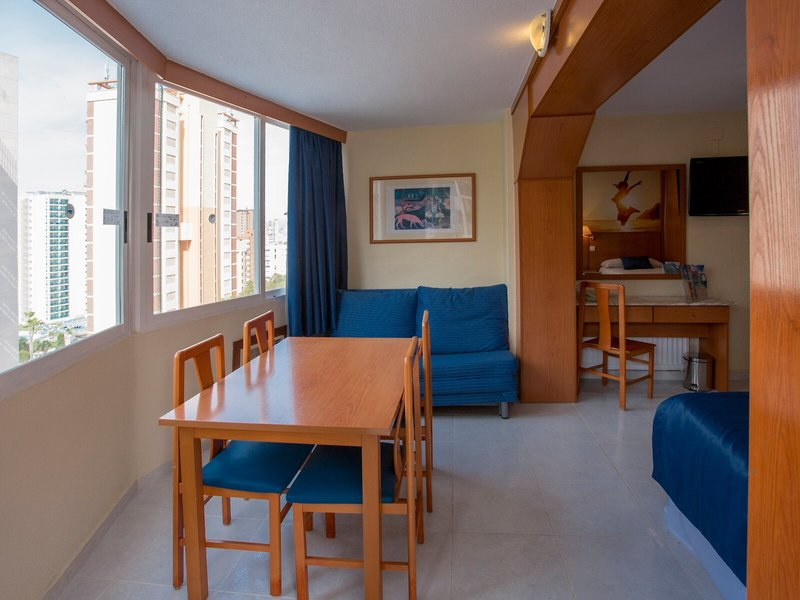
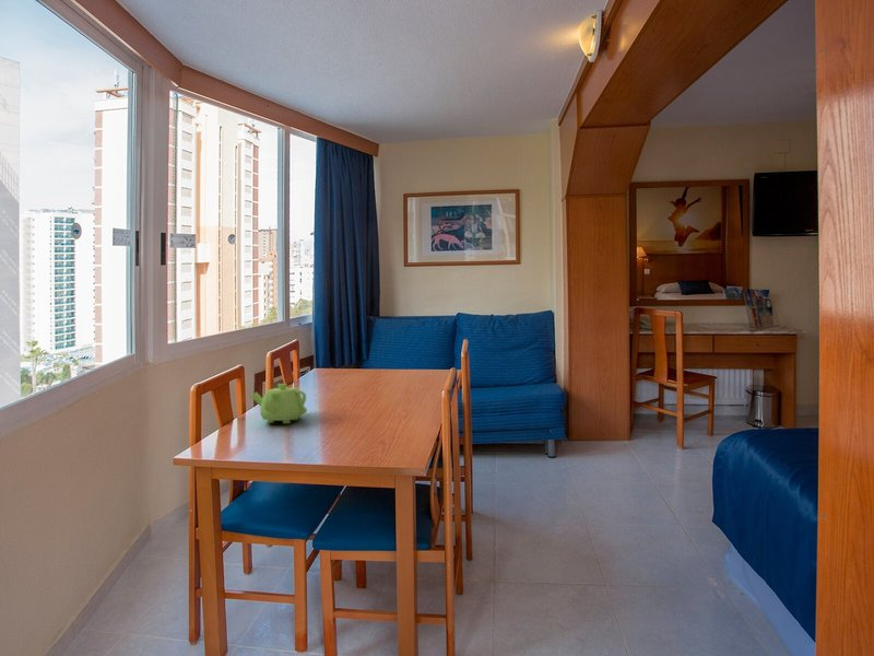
+ teapot (279, 402)
